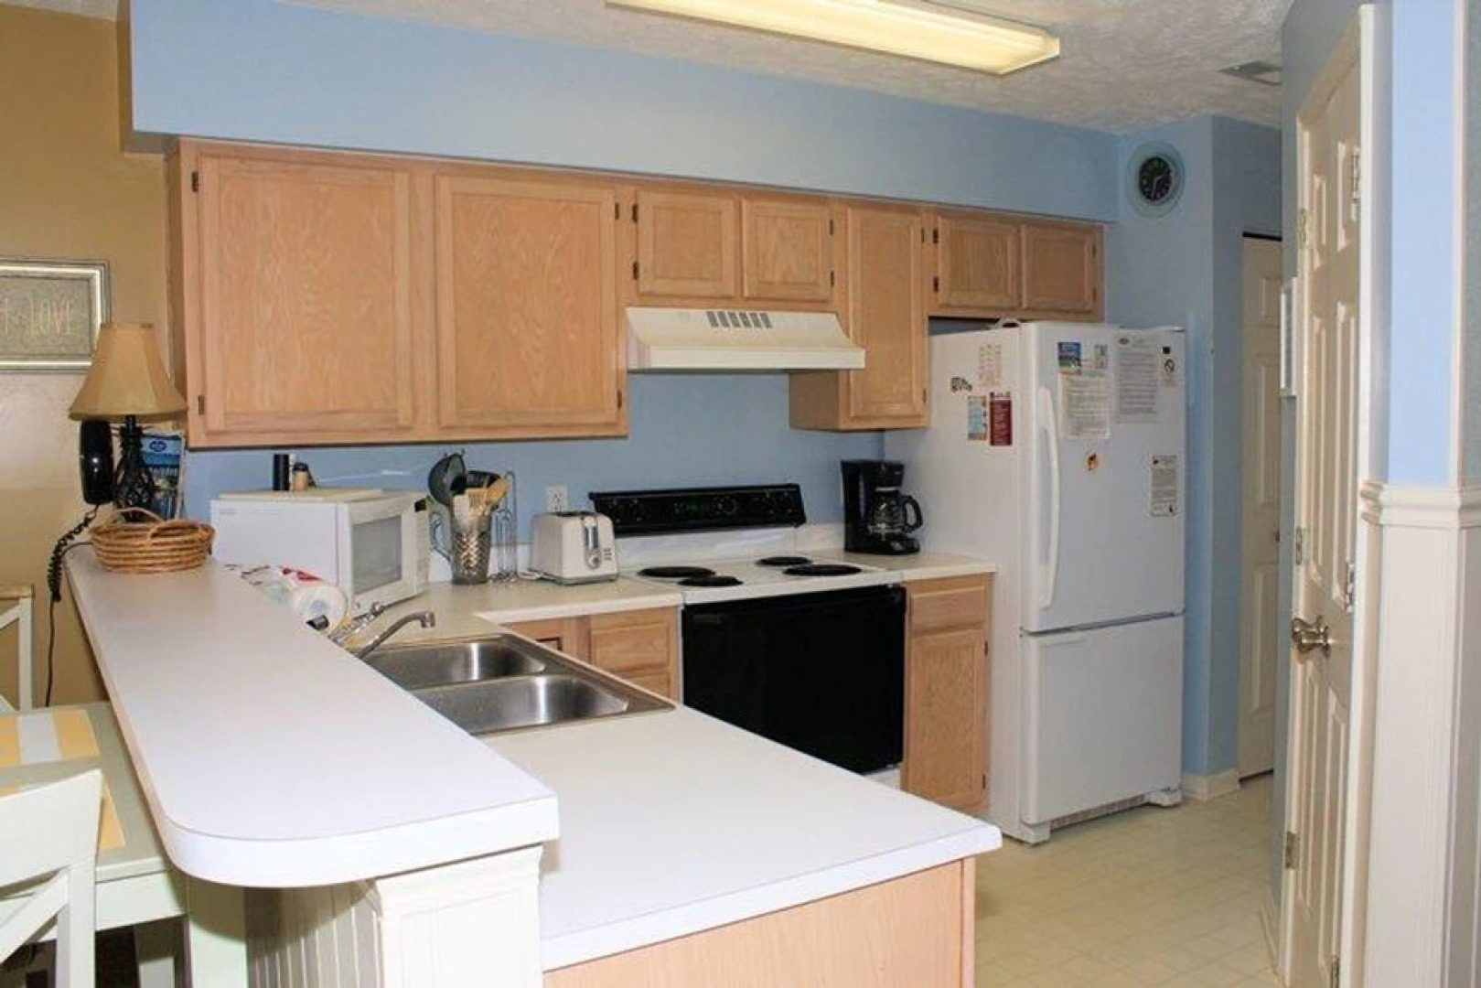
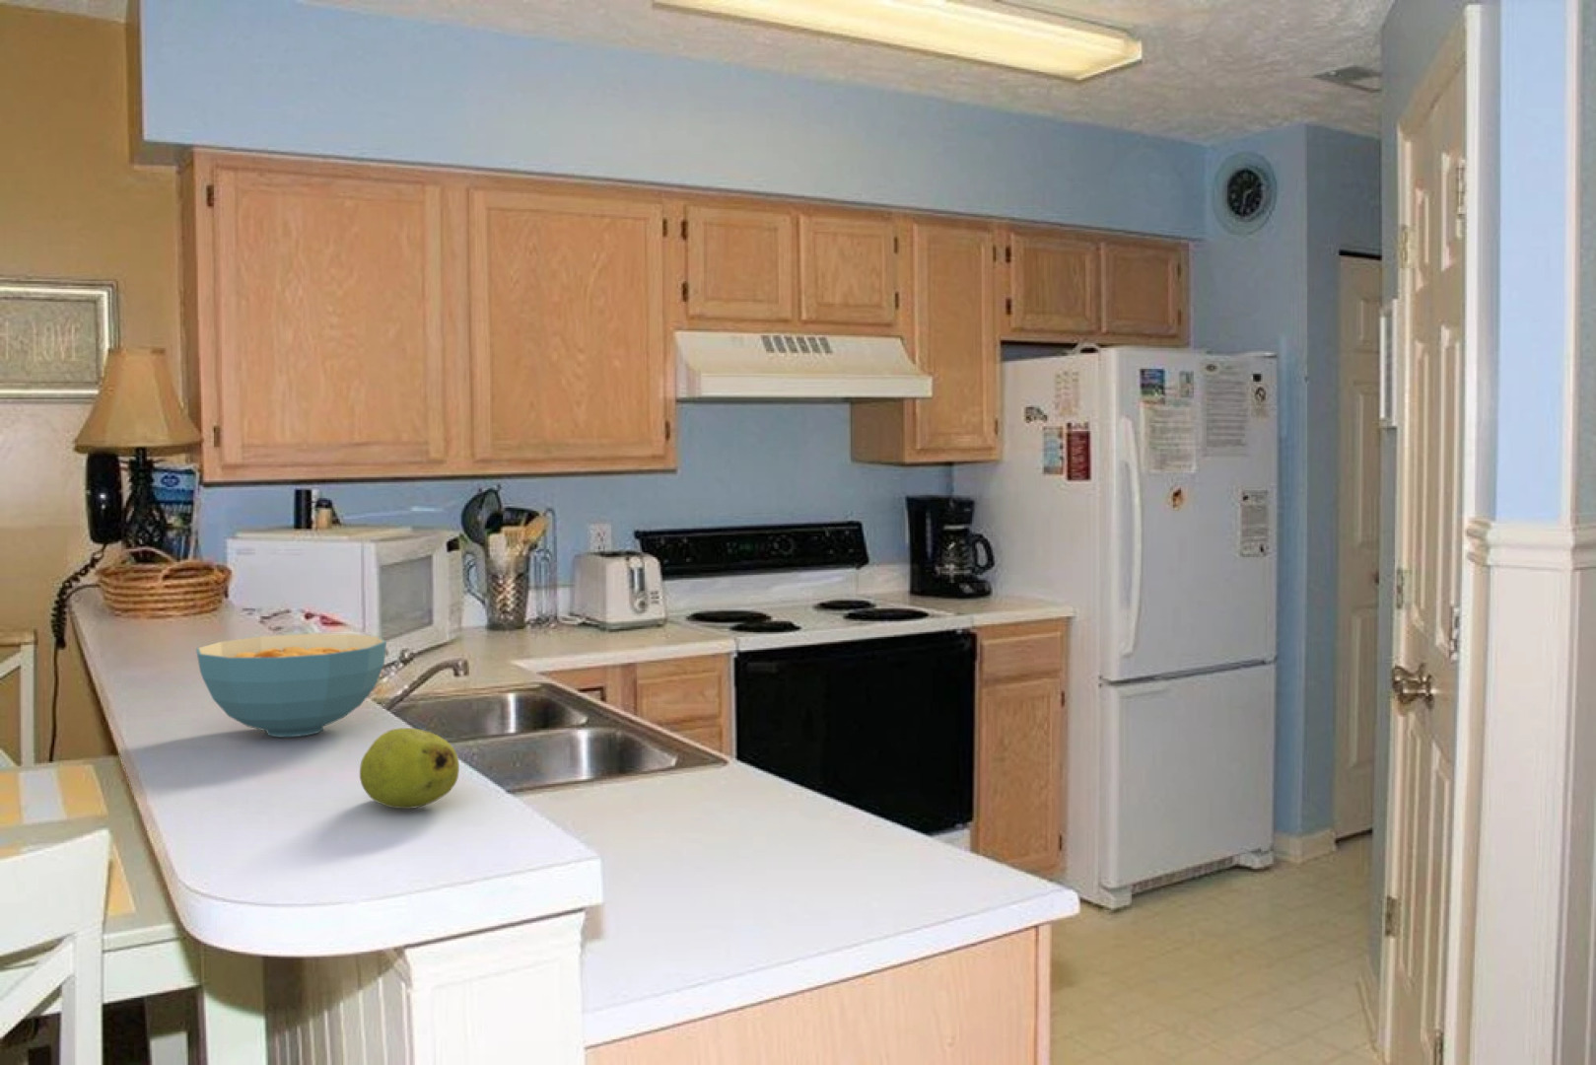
+ cereal bowl (294, 687)
+ fruit (406, 763)
